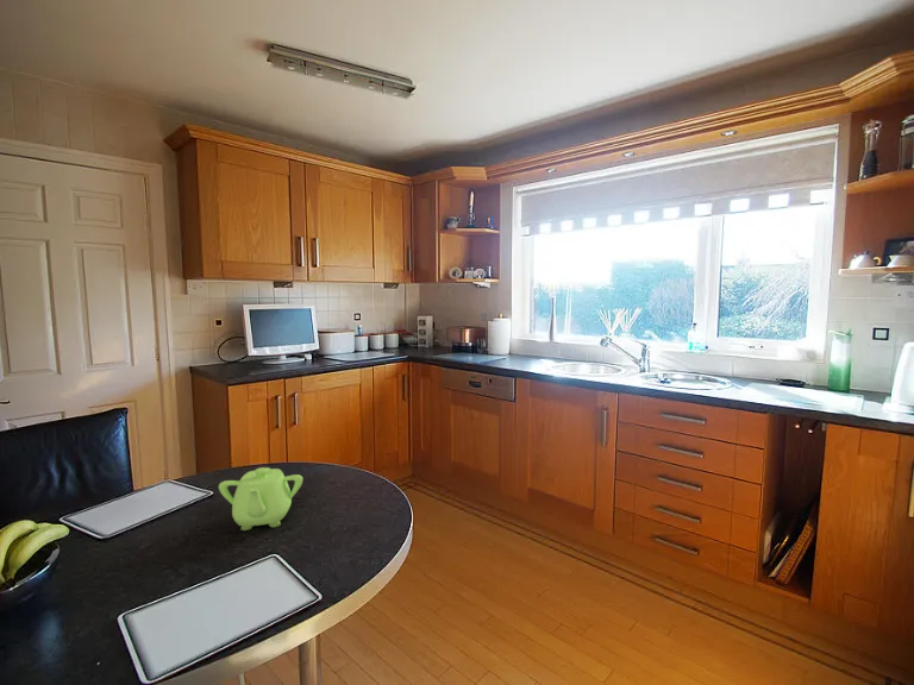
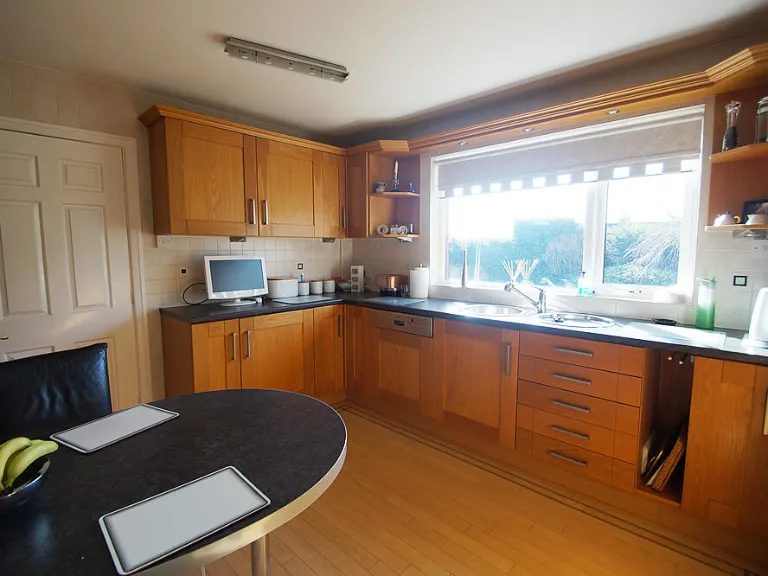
- teapot (261, 496)
